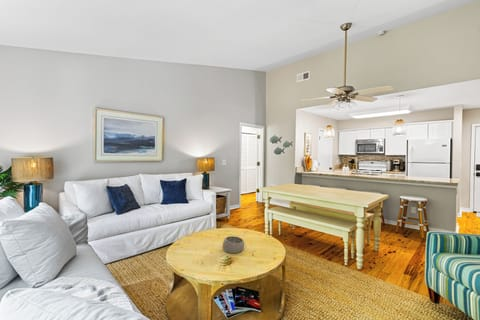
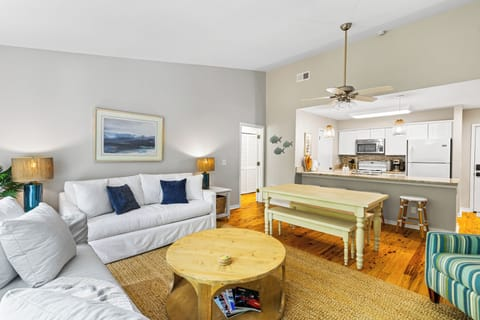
- bowl (233, 243)
